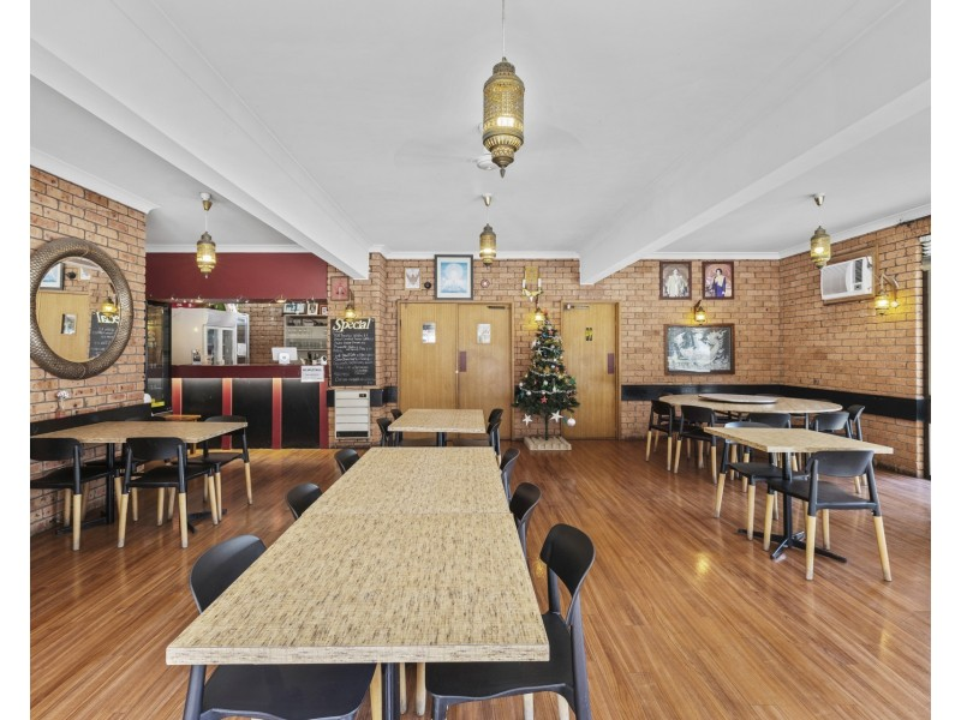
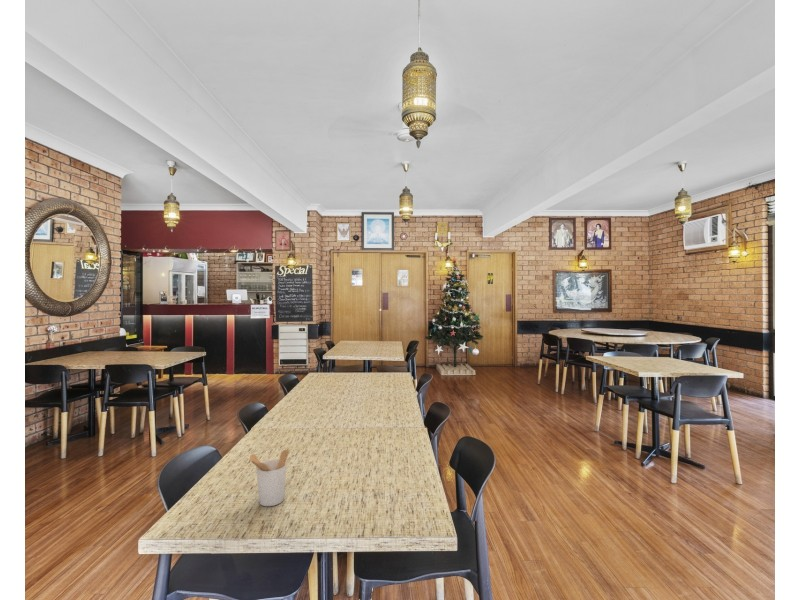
+ utensil holder (267, 477)
